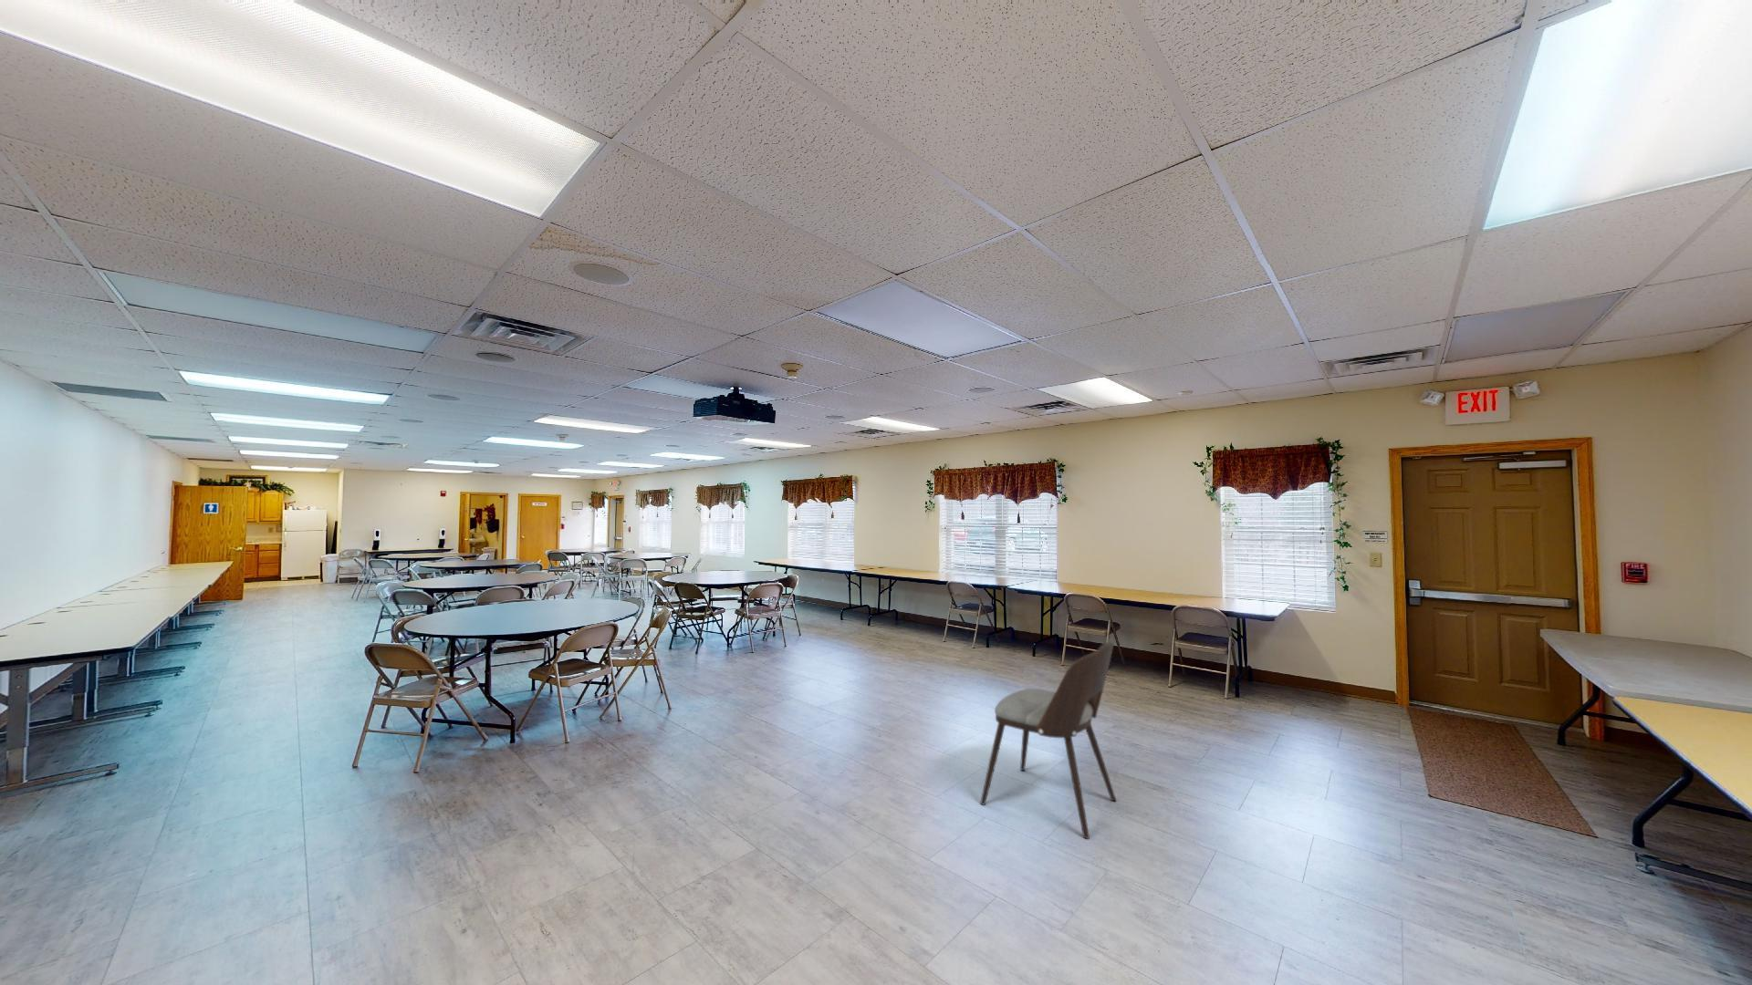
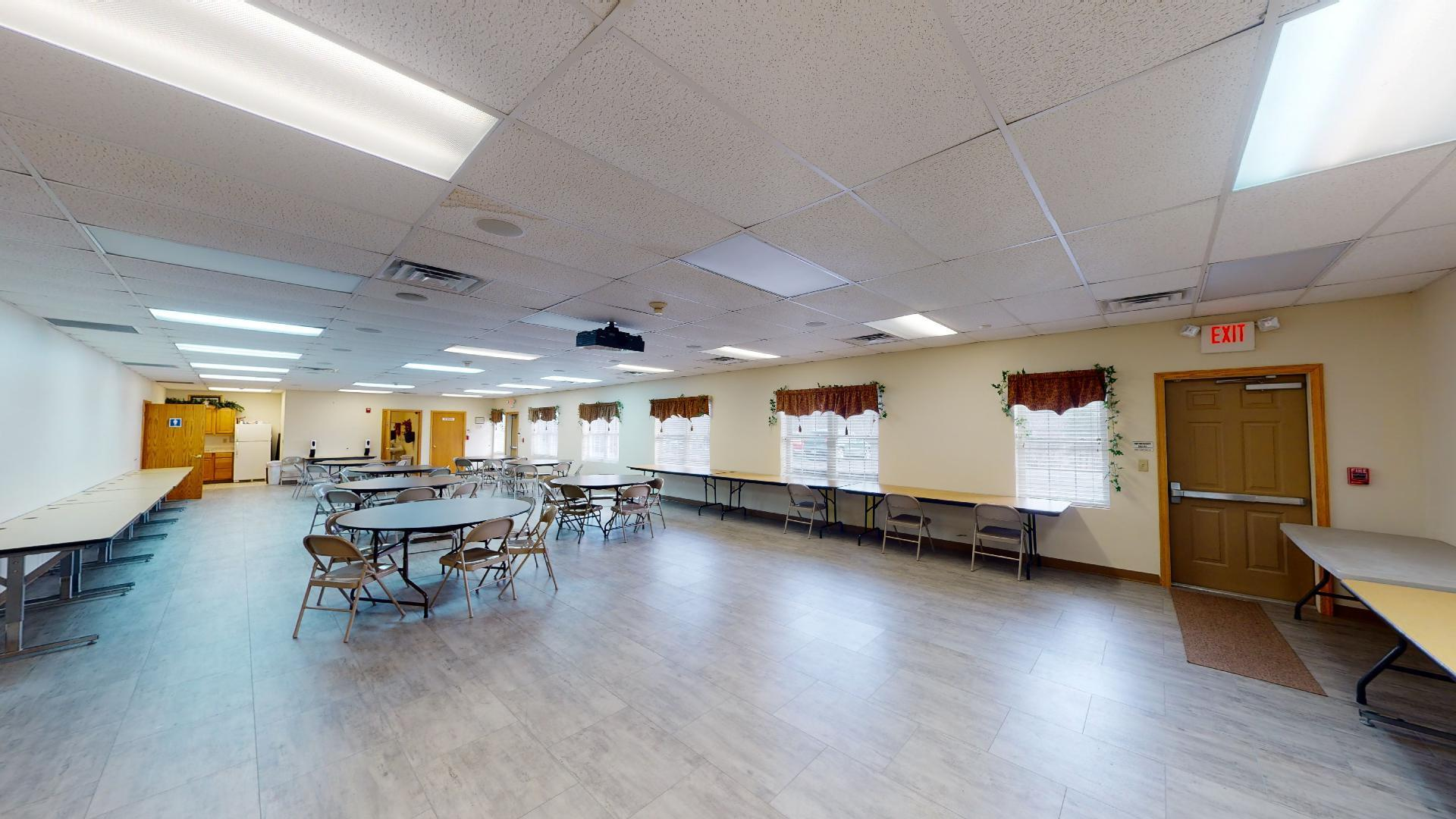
- dining chair (1053, 719)
